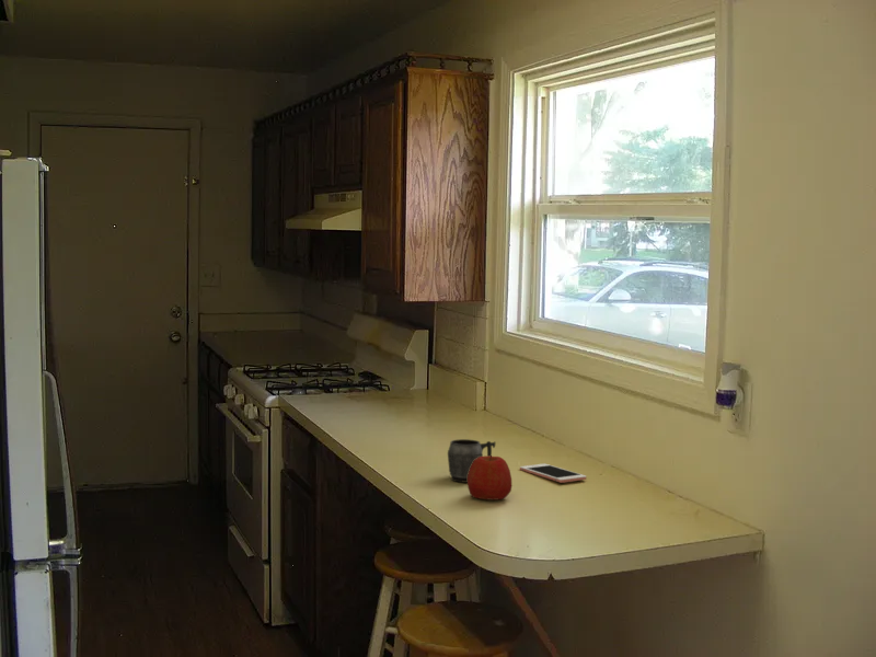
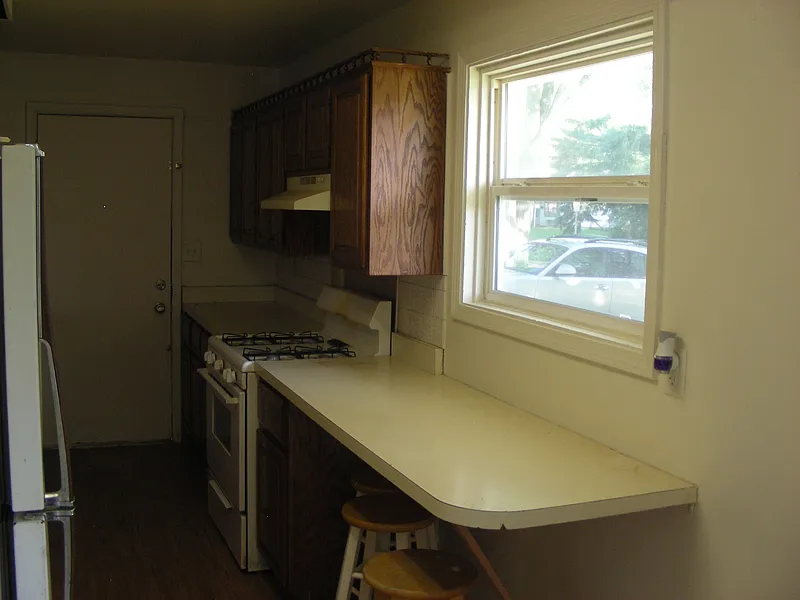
- cell phone (552, 472)
- mug (471, 460)
- apple (488, 476)
